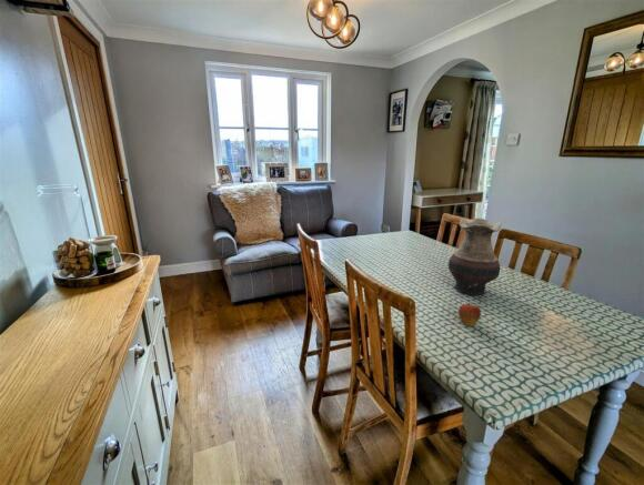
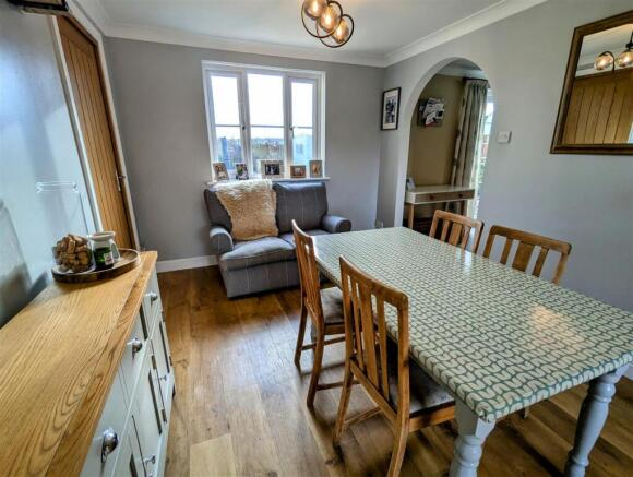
- vase (474, 255)
- fruit (469, 312)
